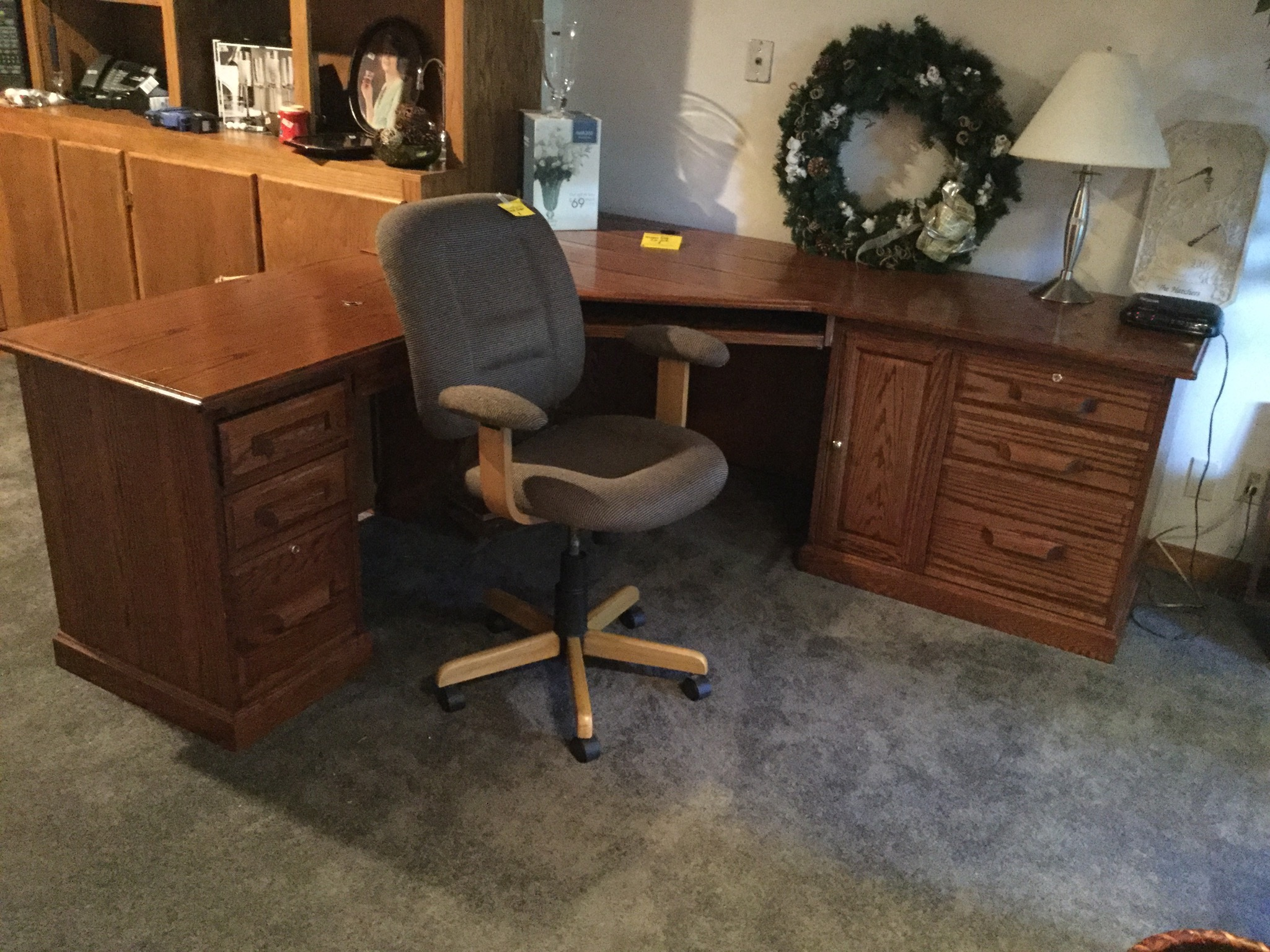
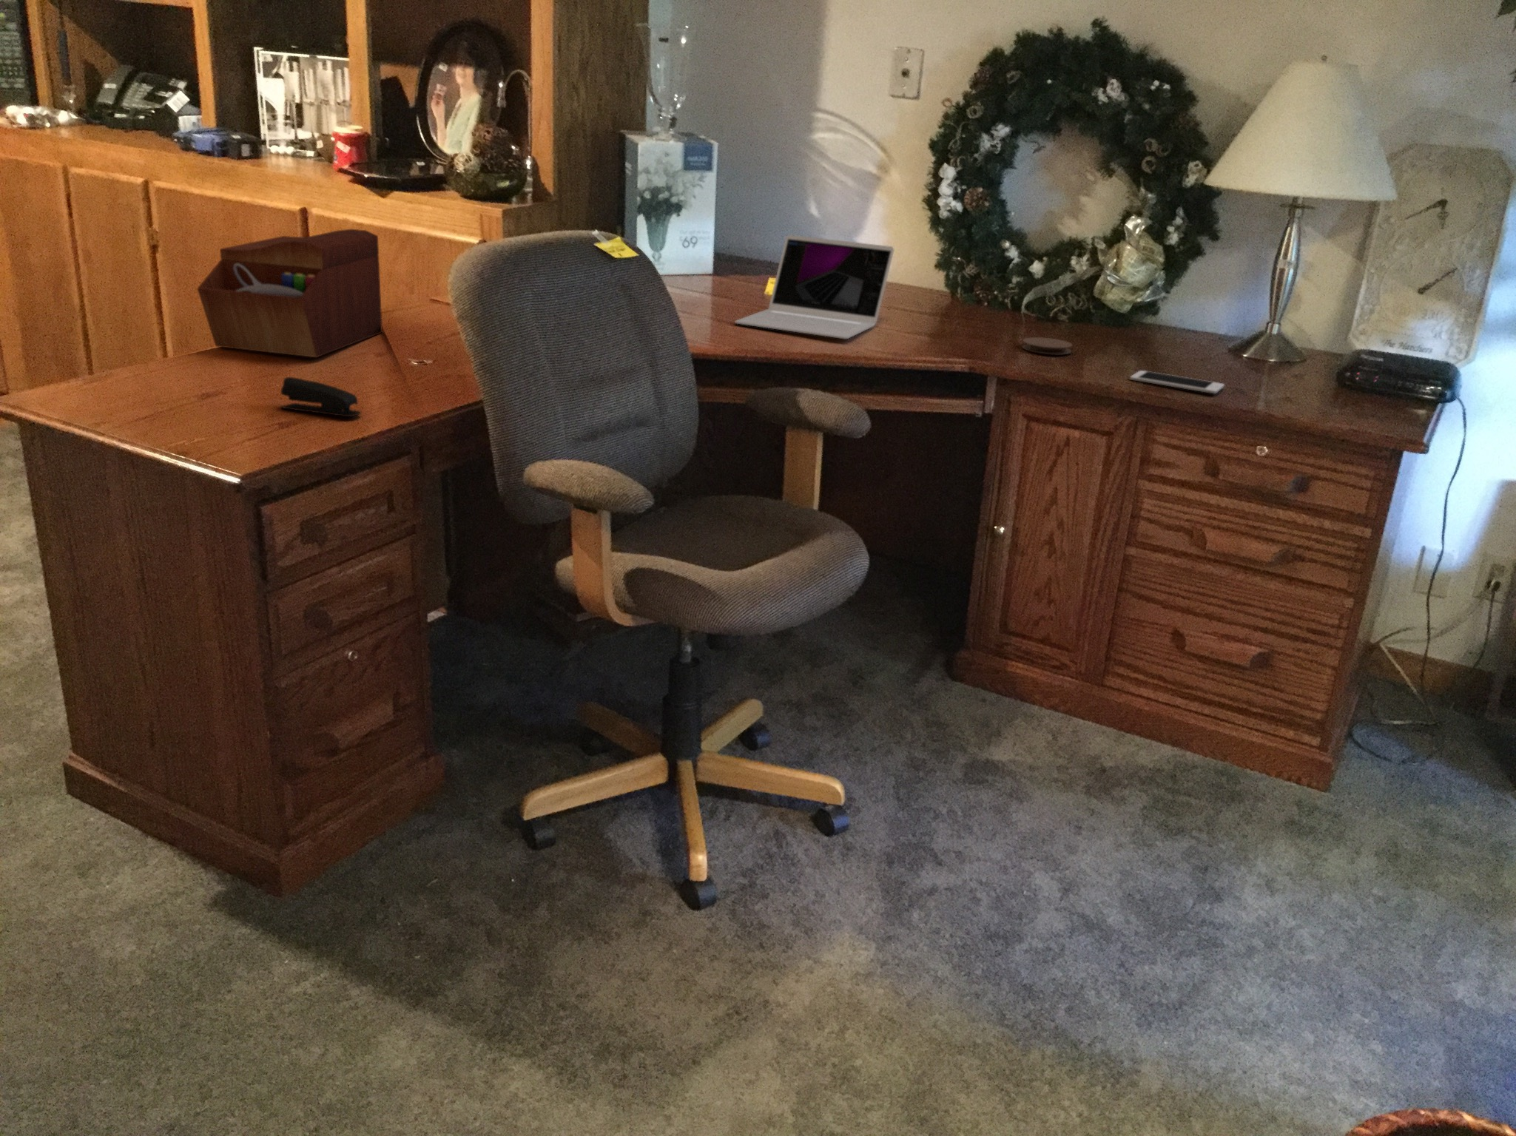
+ laptop (815, 280)
+ stapler (320, 396)
+ sewing box (290, 289)
+ cell phone (1177, 382)
+ coaster (1047, 345)
